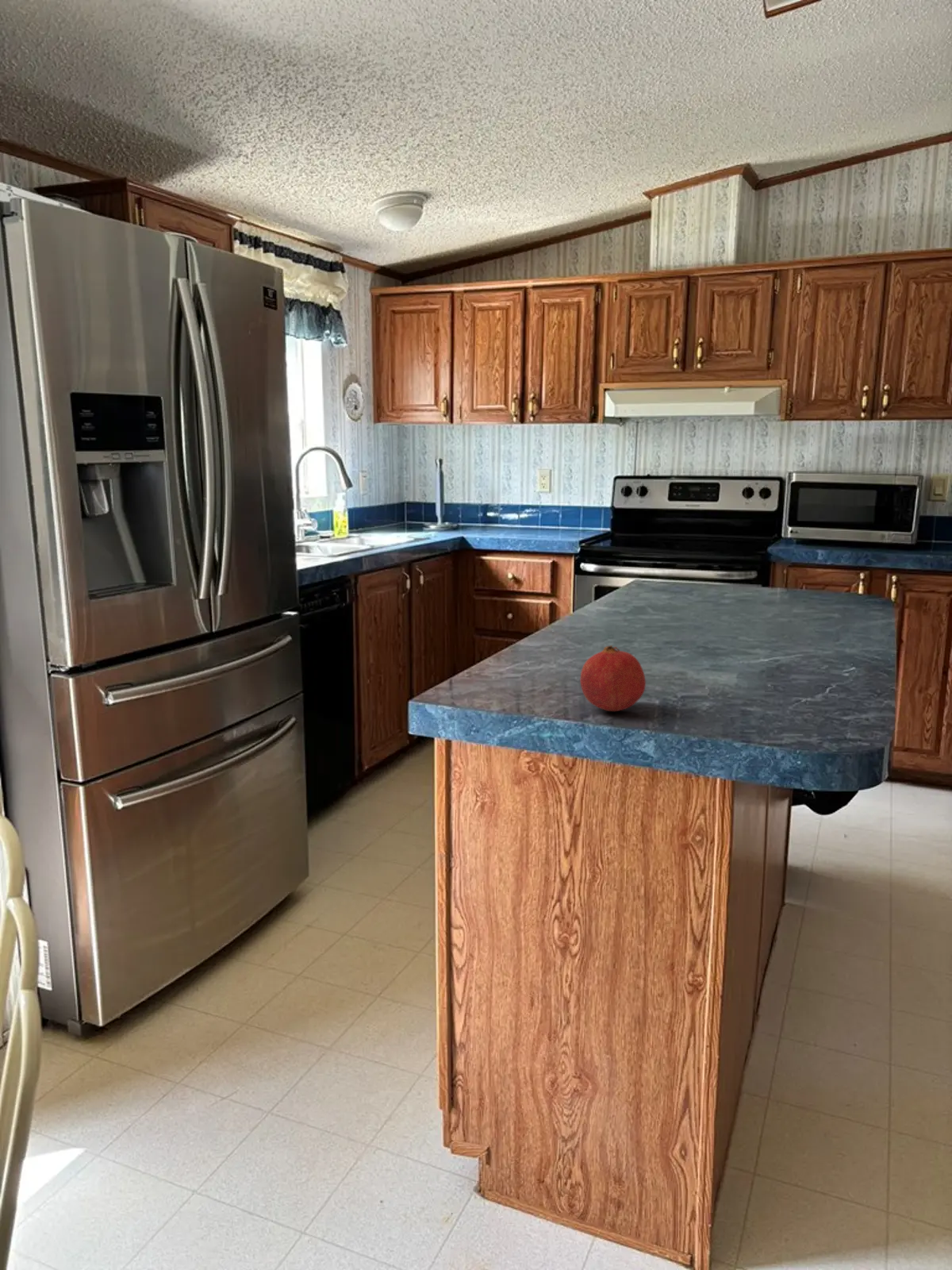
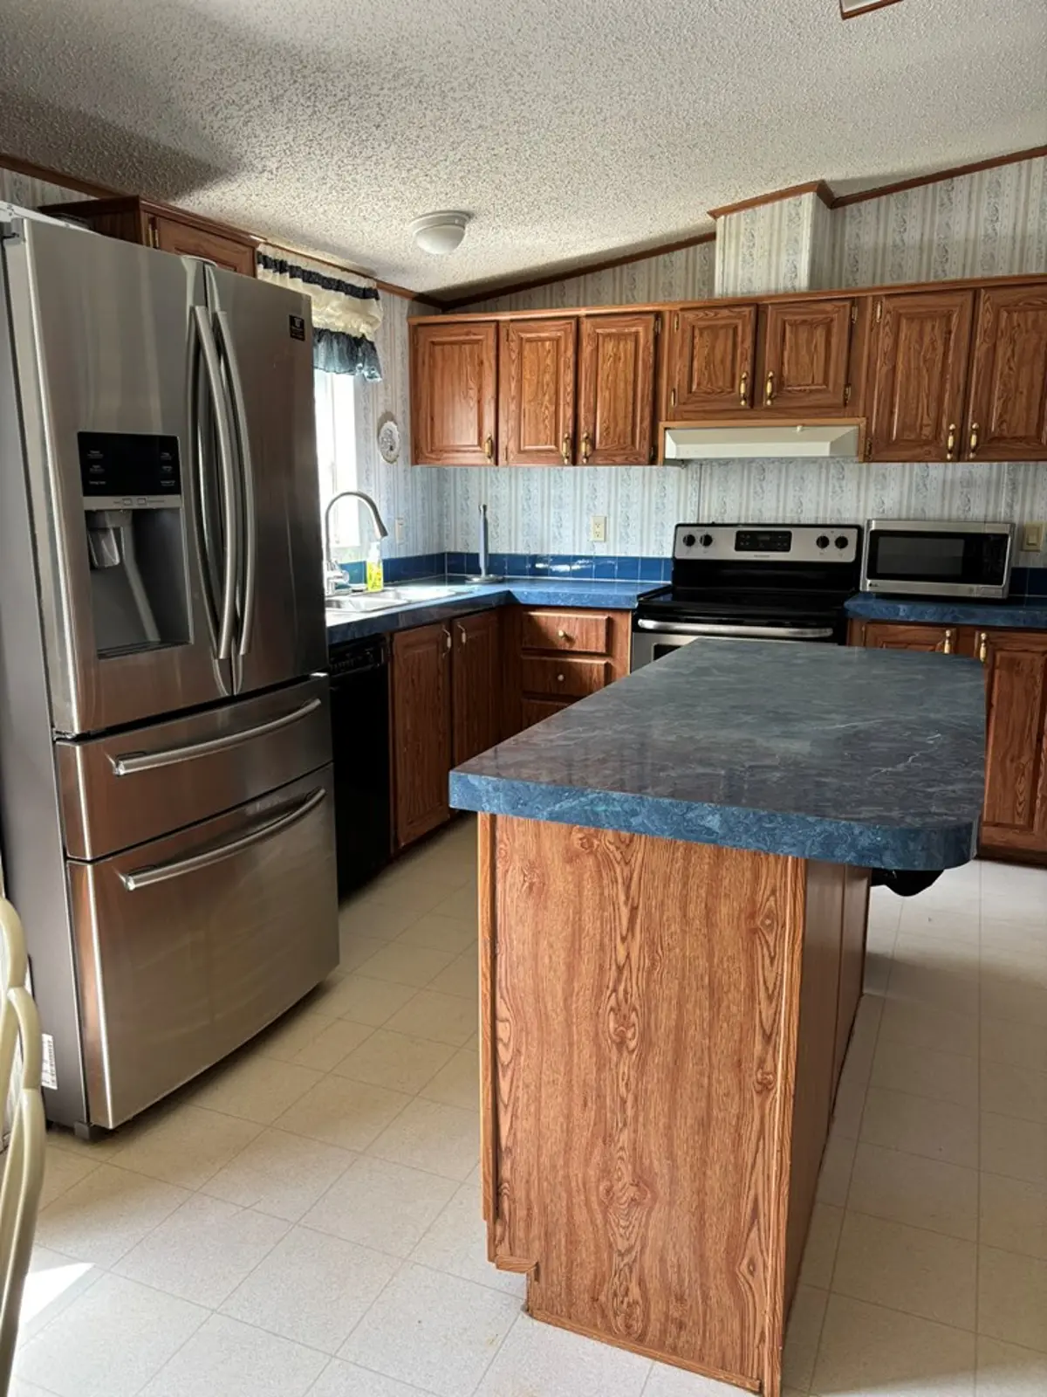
- fruit (612, 677)
